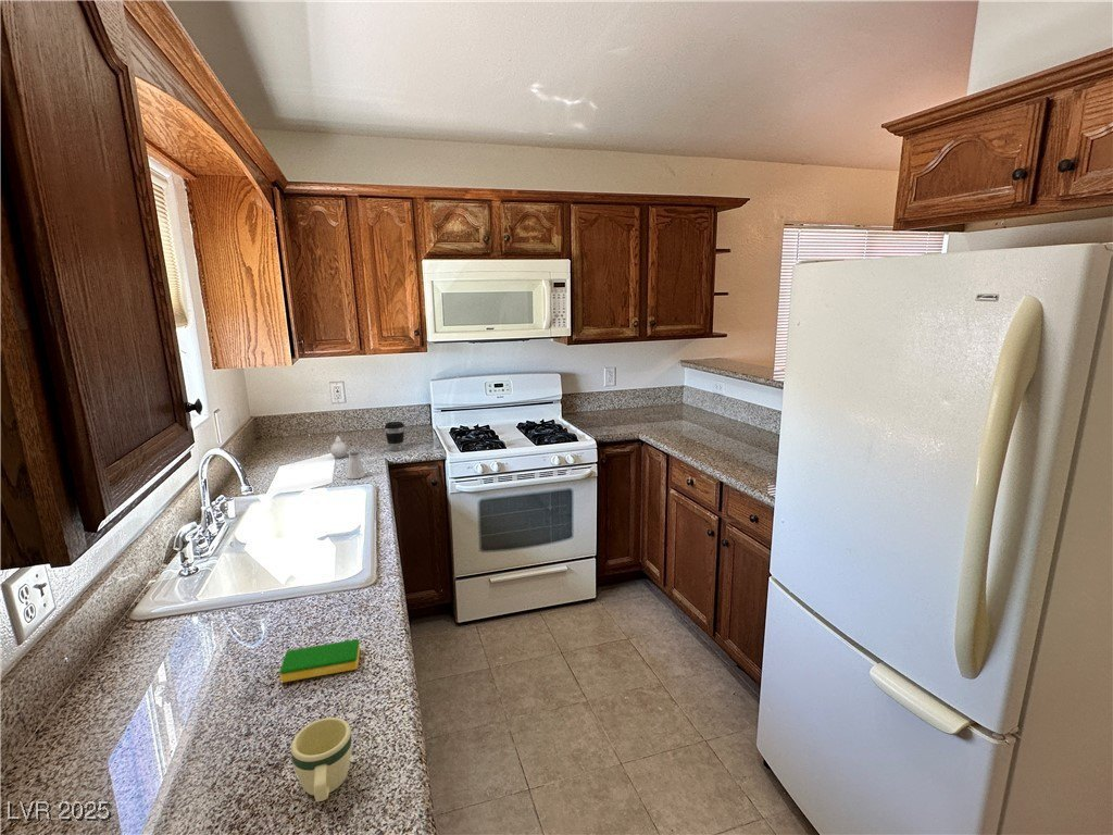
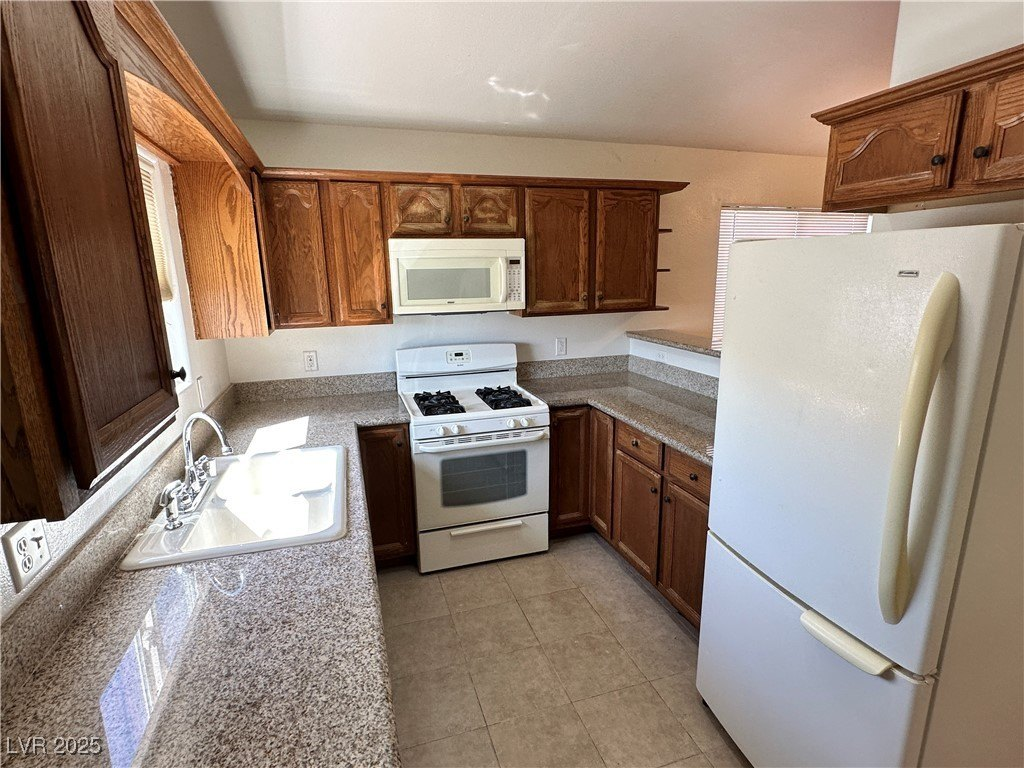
- mug (323, 767)
- saltshaker (354, 464)
- dish sponge (321, 659)
- coffee cup (395, 436)
- vase (338, 446)
